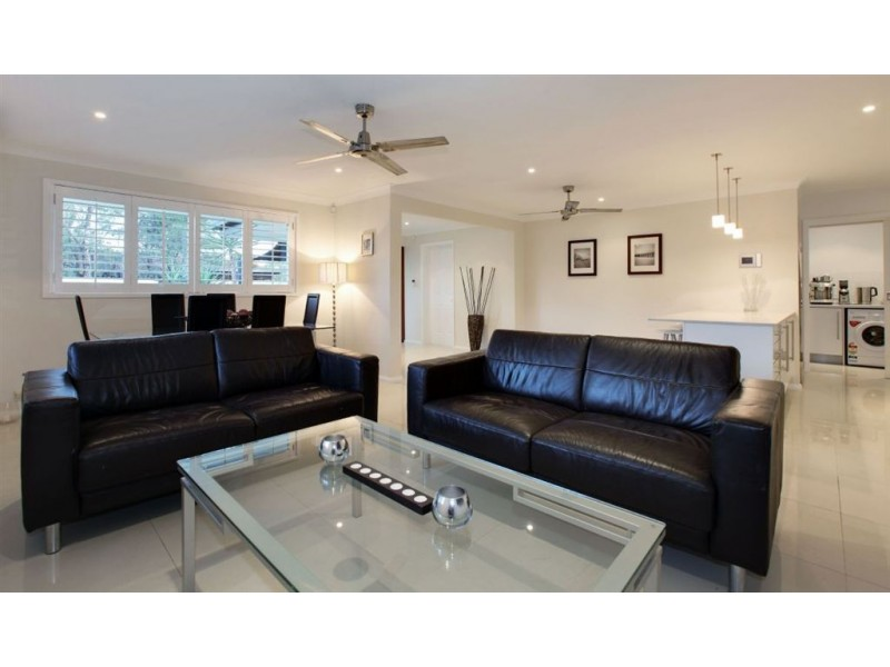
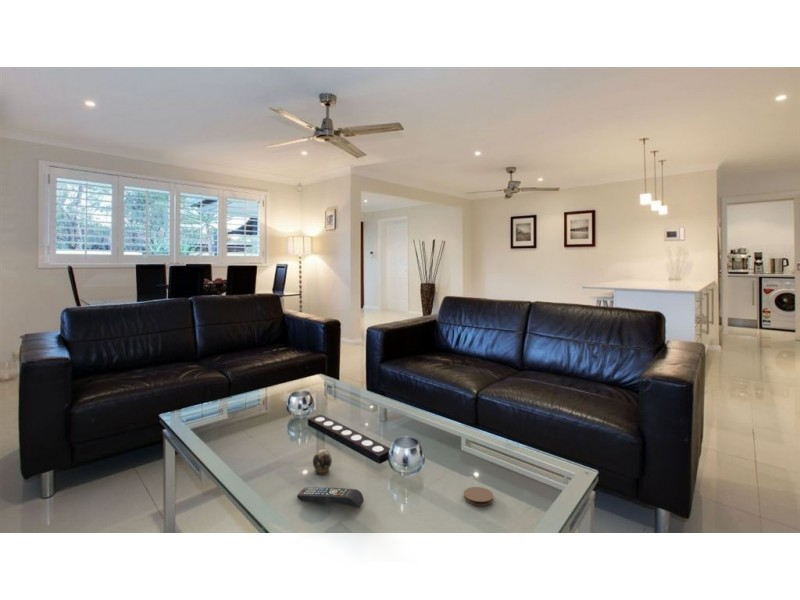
+ remote control (330, 495)
+ decorative egg (322, 460)
+ coaster (478, 495)
